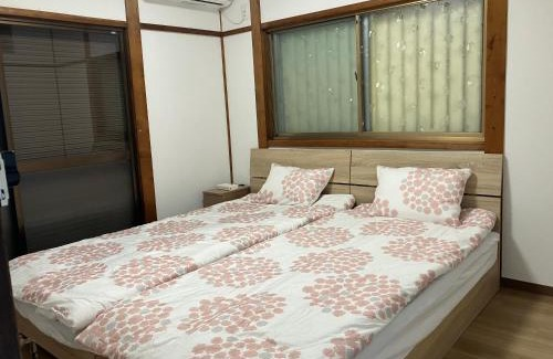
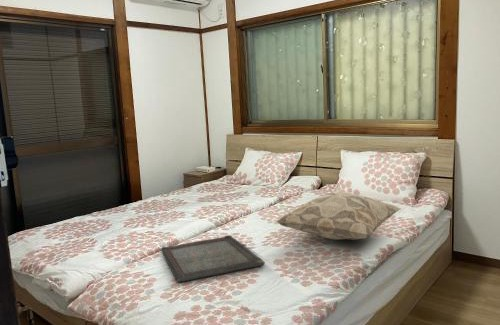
+ decorative pillow (339, 215)
+ serving tray (209, 255)
